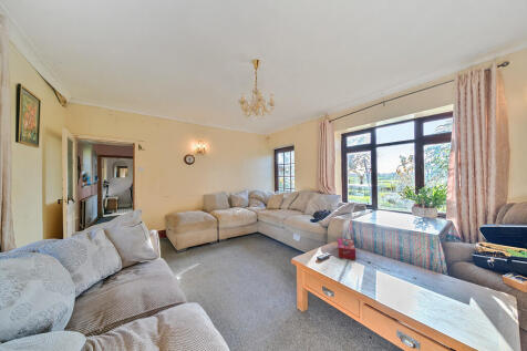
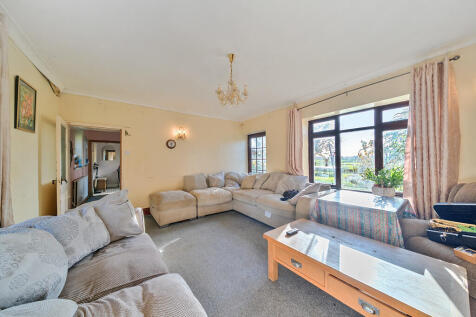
- tissue box (345, 248)
